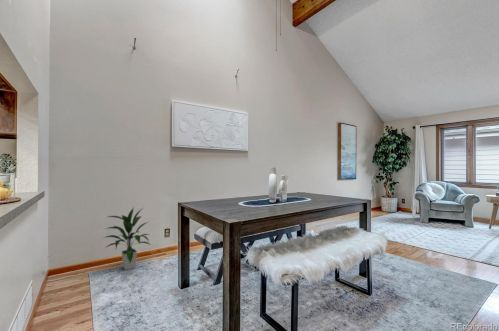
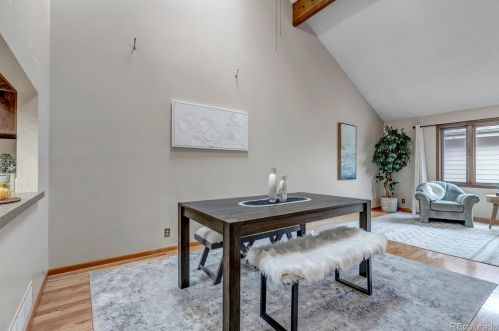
- indoor plant (128, 238)
